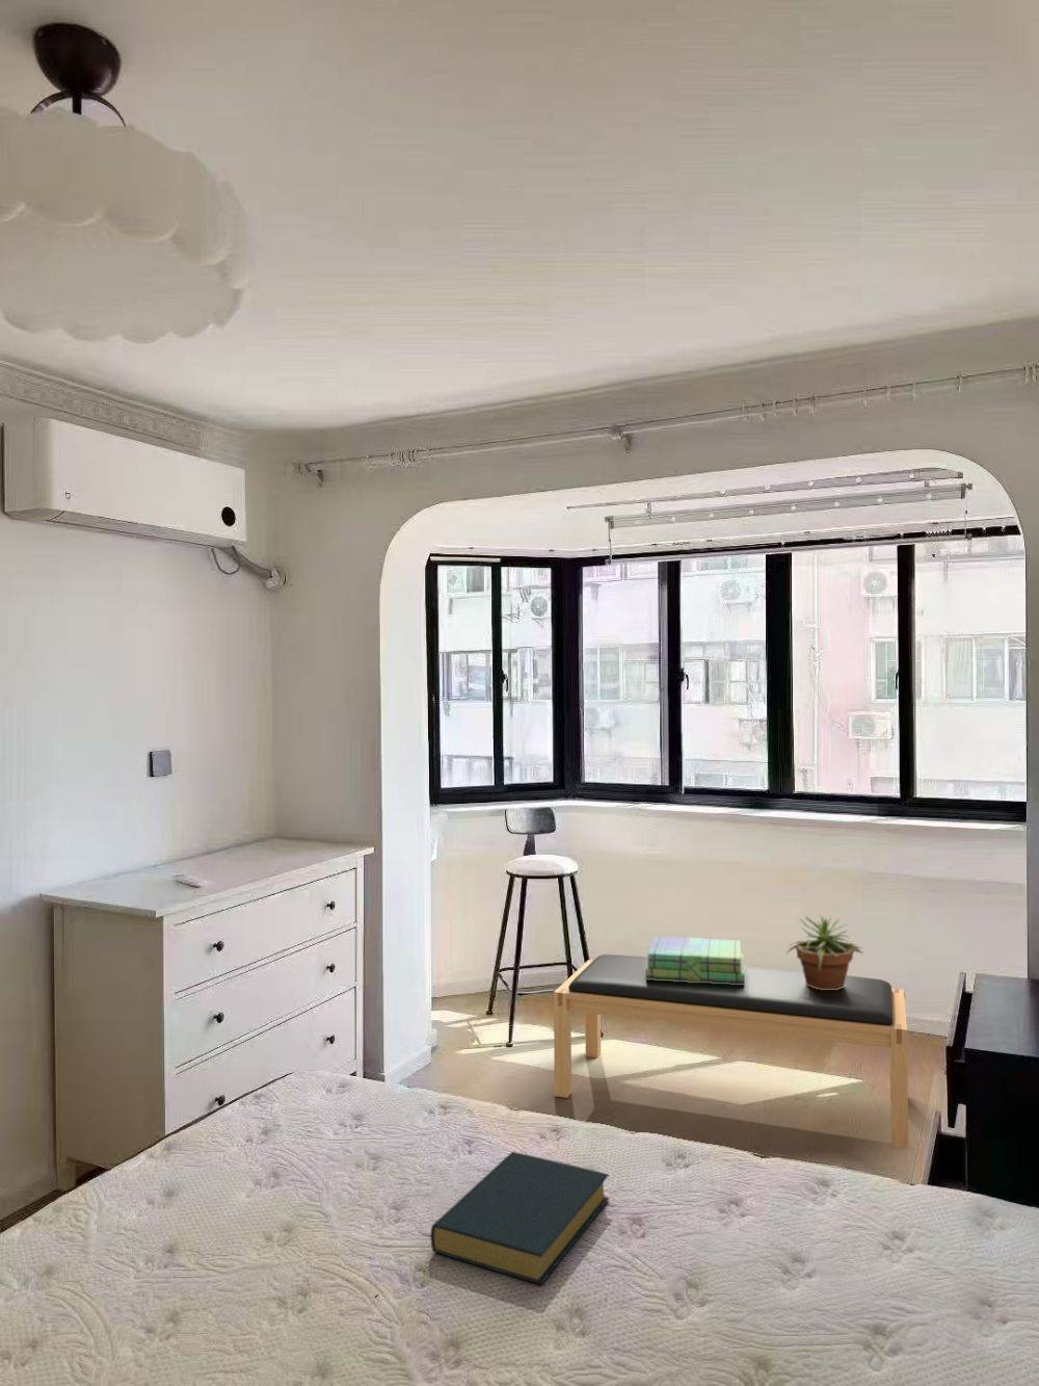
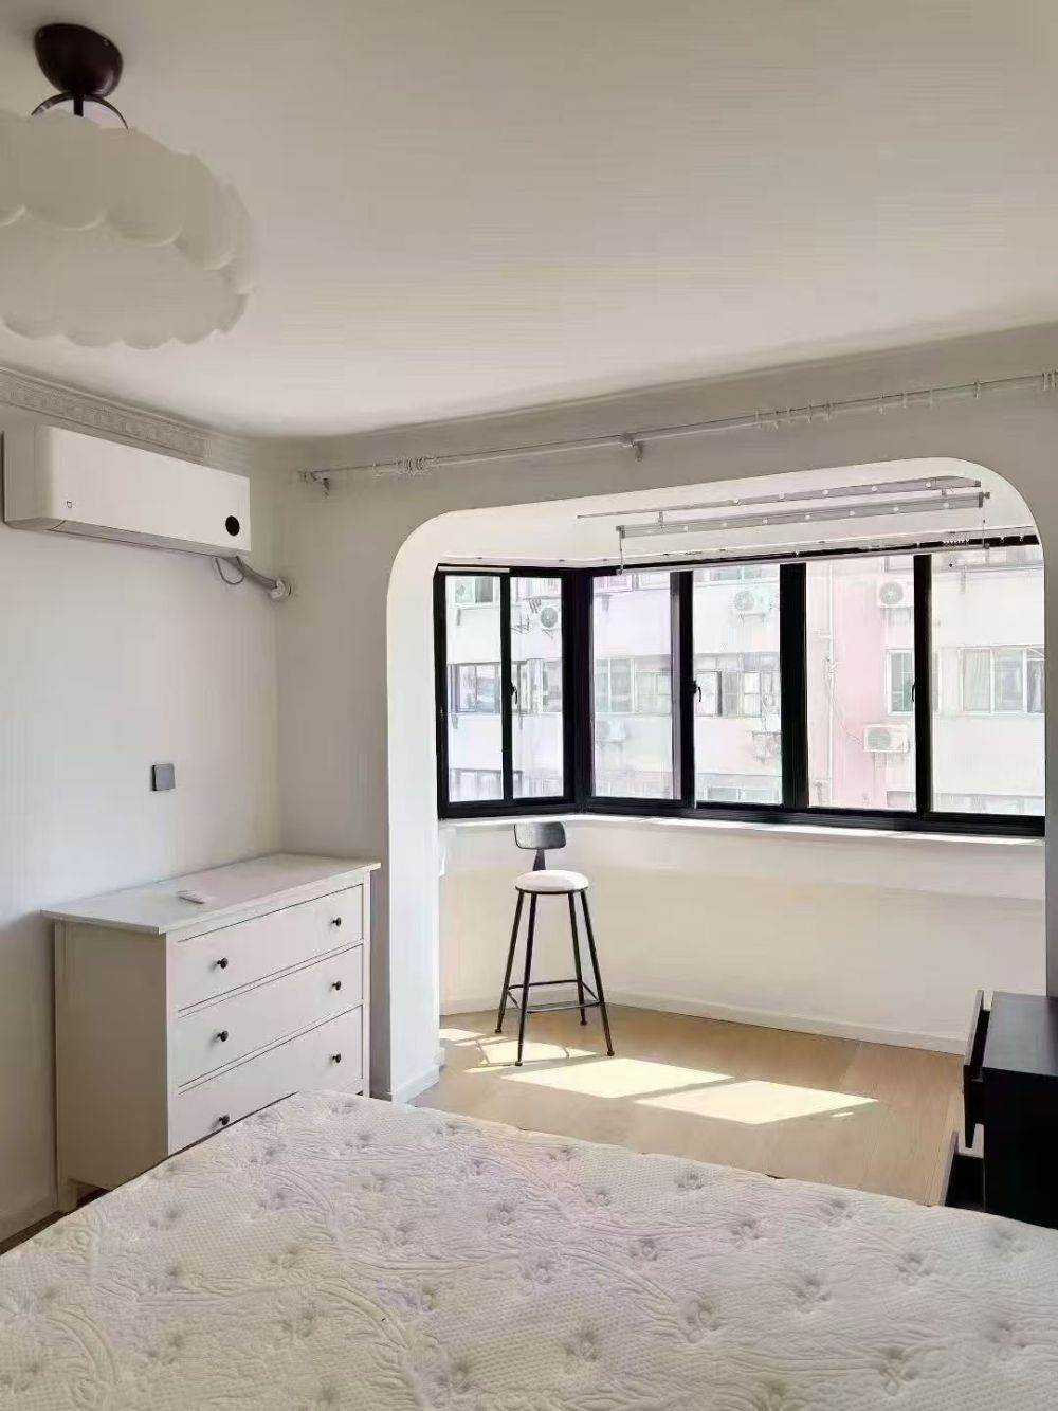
- stack of books (695, 959)
- bench (732, 1029)
- potted plant (822, 948)
- hardback book (524, 1210)
